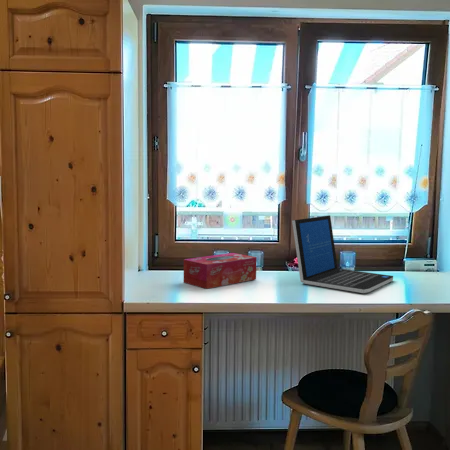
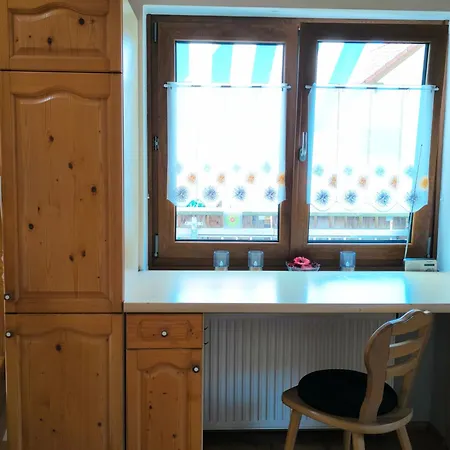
- tissue box (220, 269)
- laptop (335, 253)
